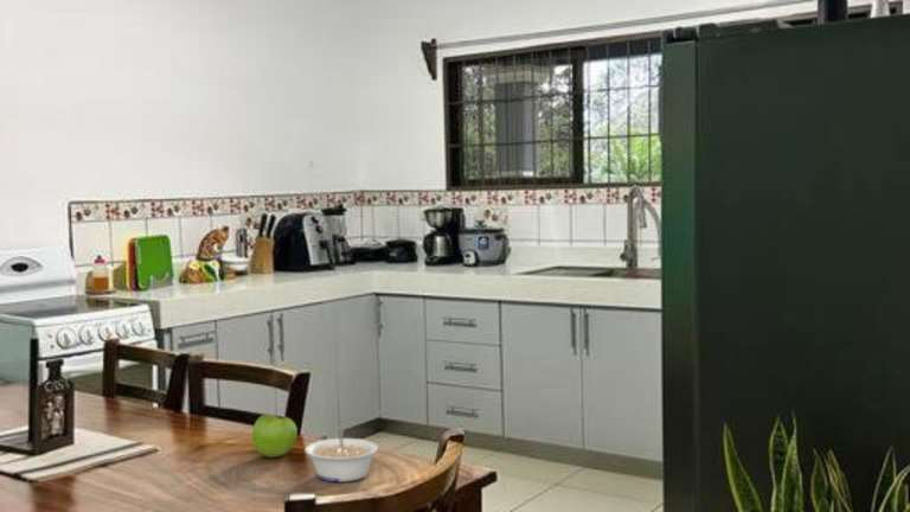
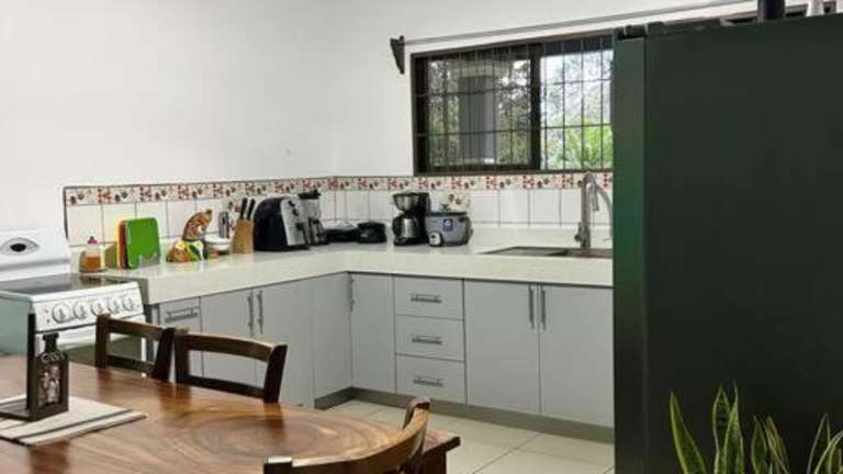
- legume (339, 457)
- fruit (274, 434)
